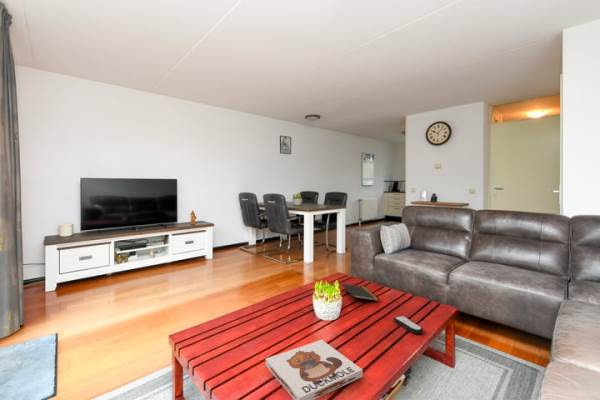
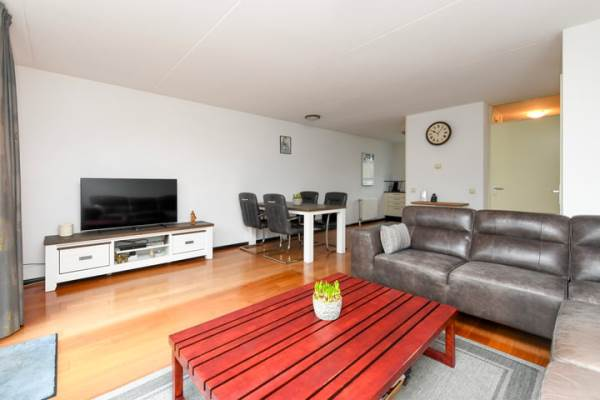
- notepad (359, 291)
- board game (312, 367)
- remote control (408, 324)
